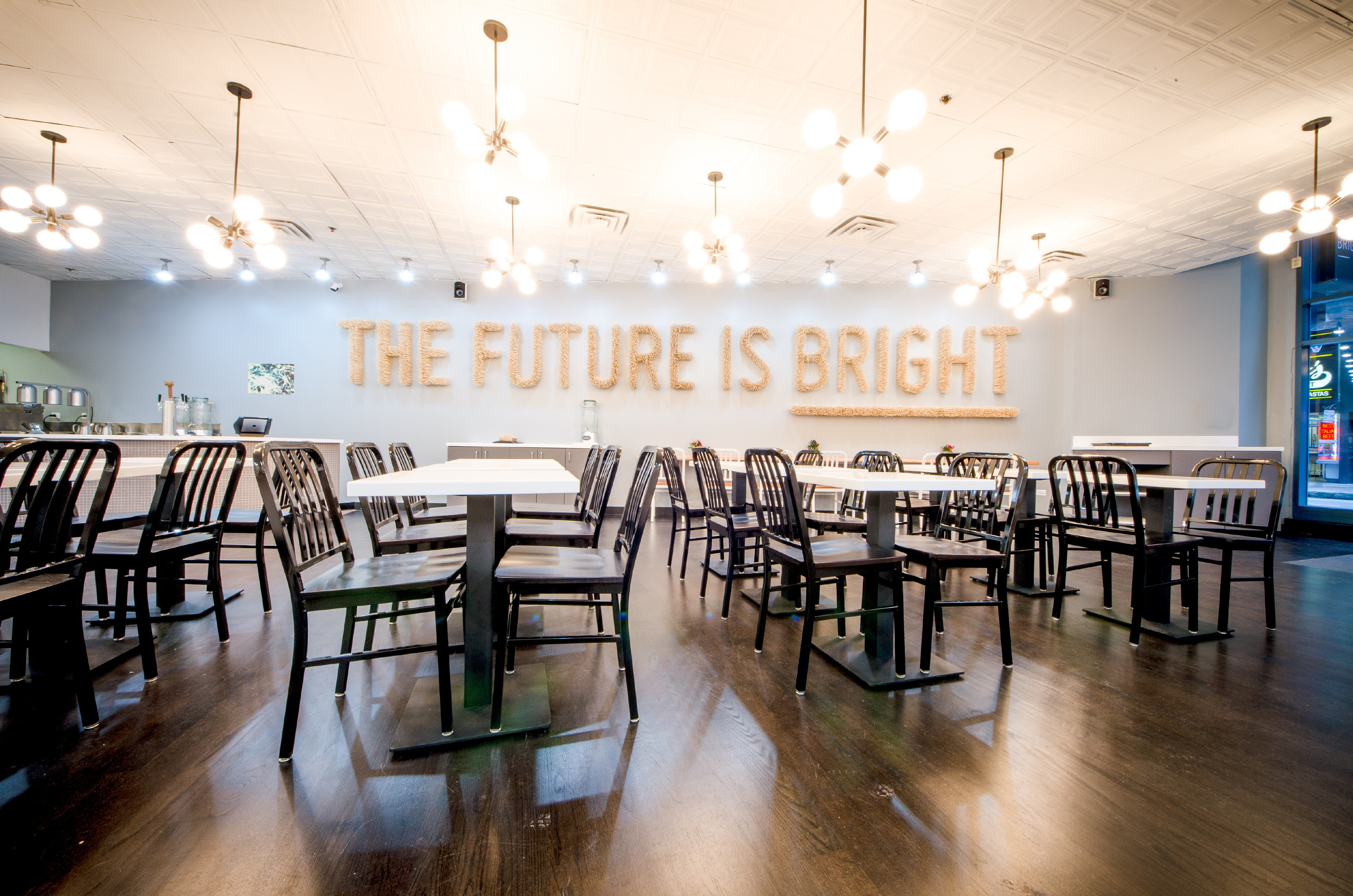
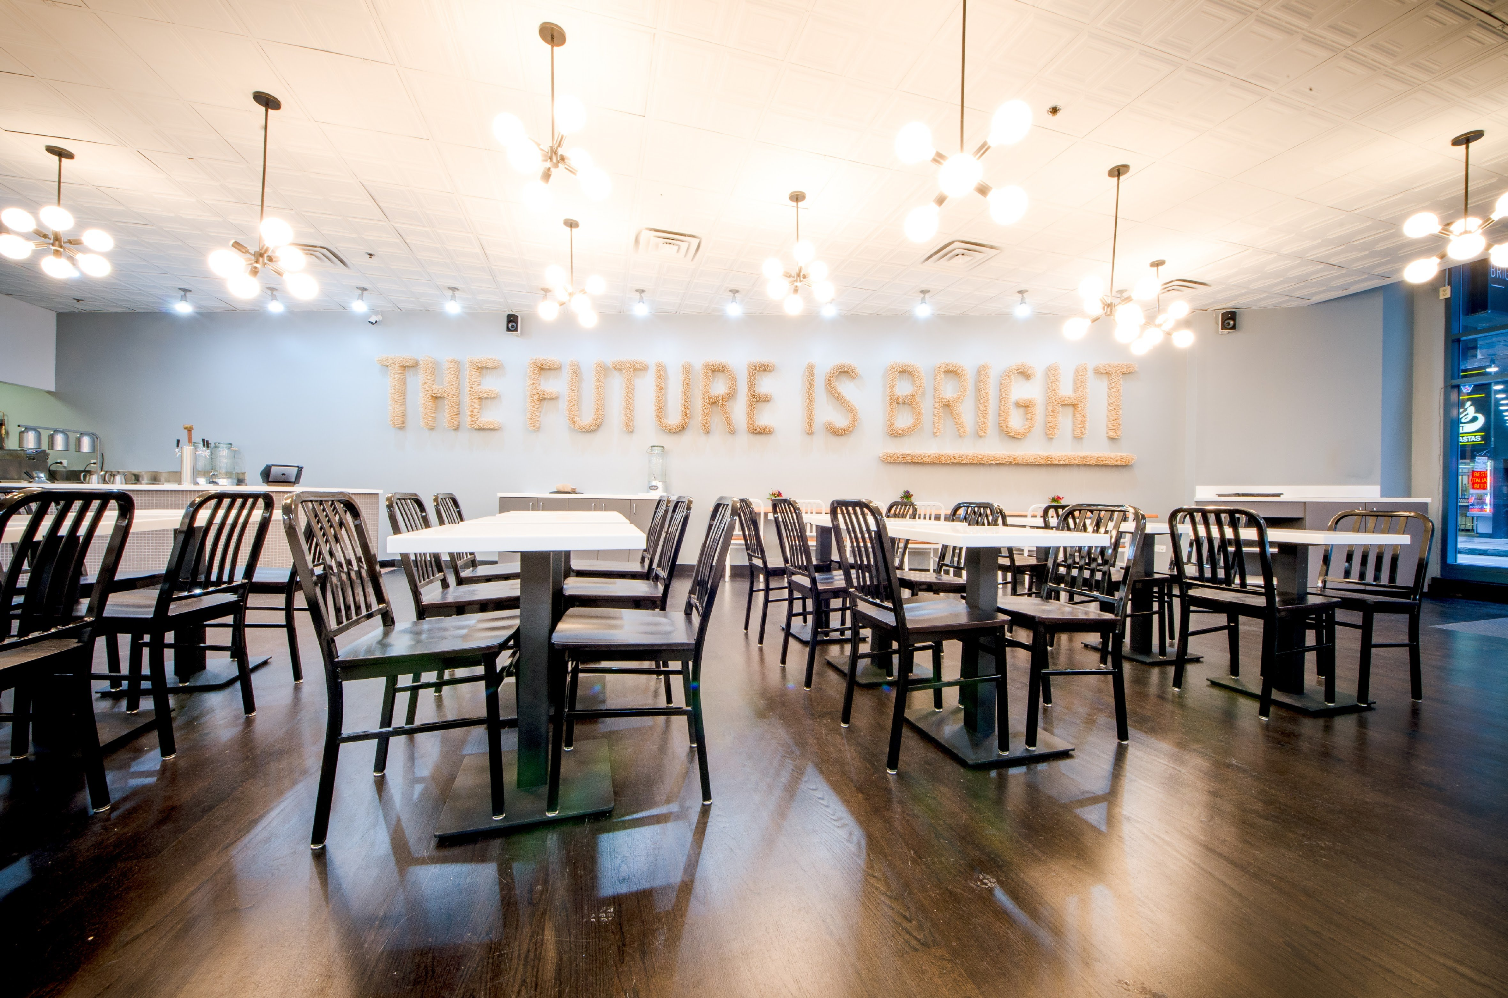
- wall art (271, 379)
